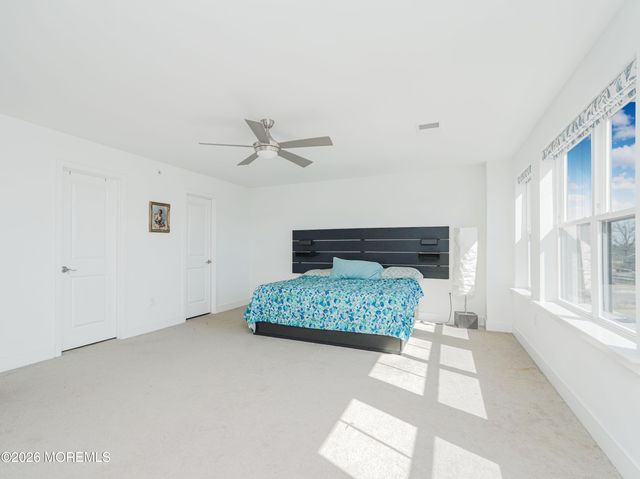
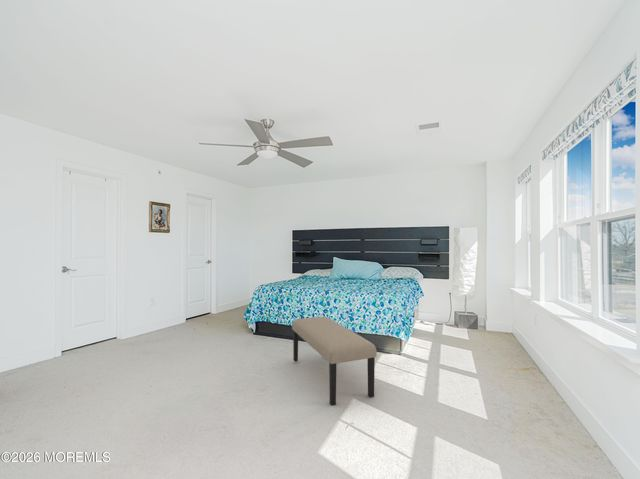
+ bench (328, 352)
